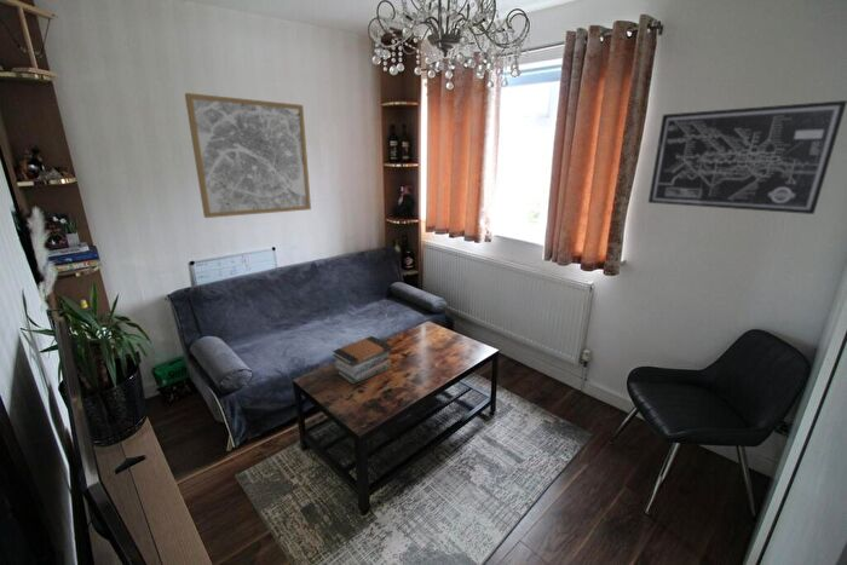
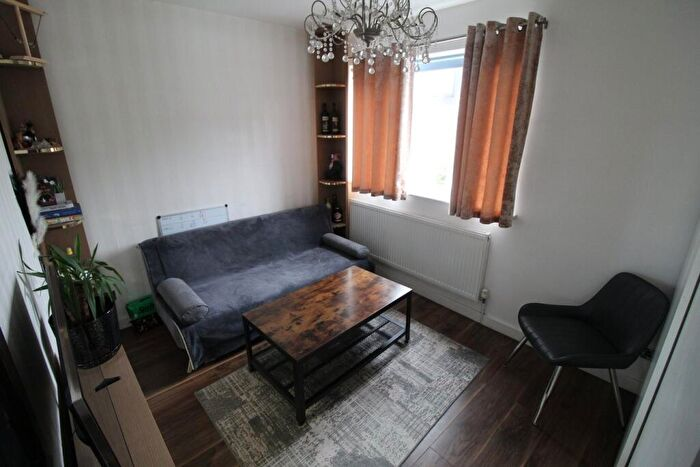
- book stack (363, 359)
- wall art (732, 160)
- wall art (255, 158)
